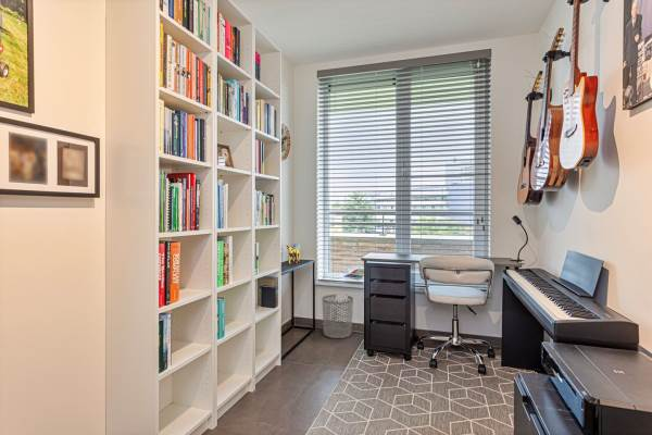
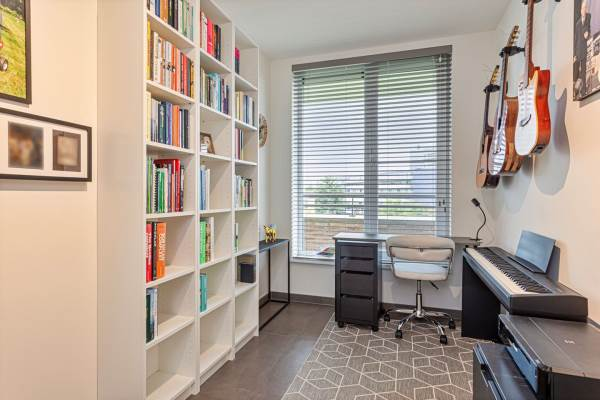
- waste bin (338, 315)
